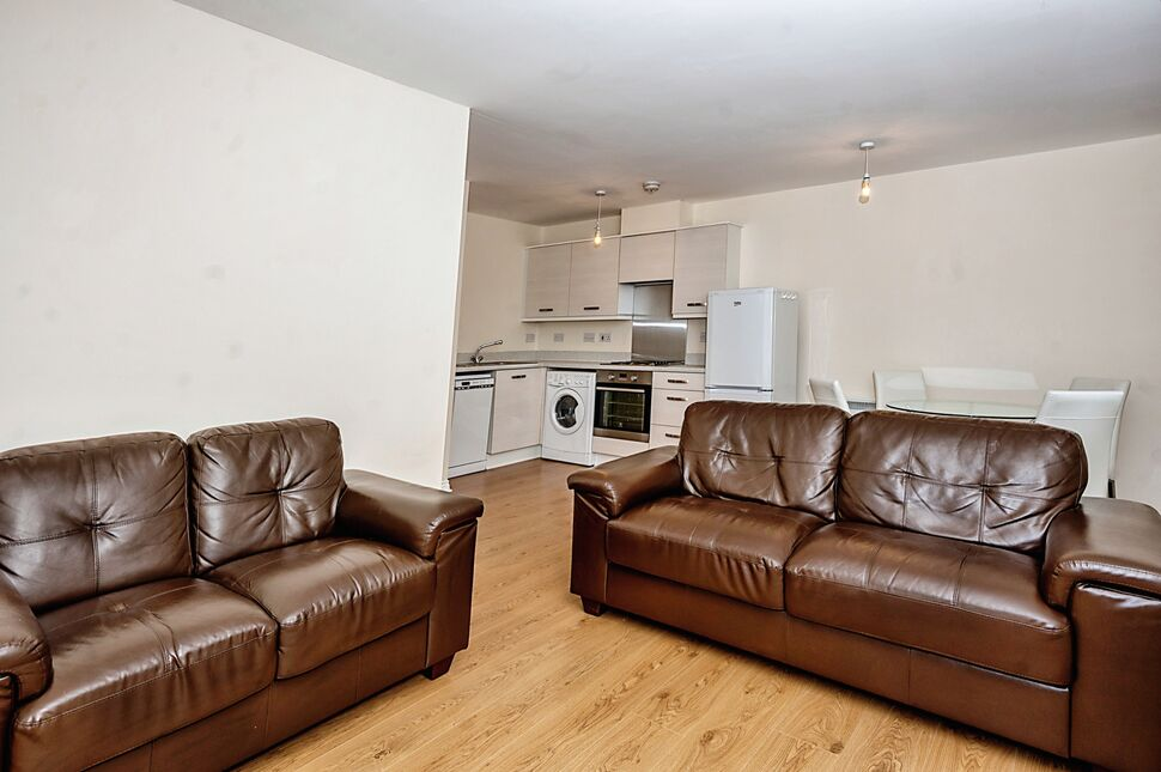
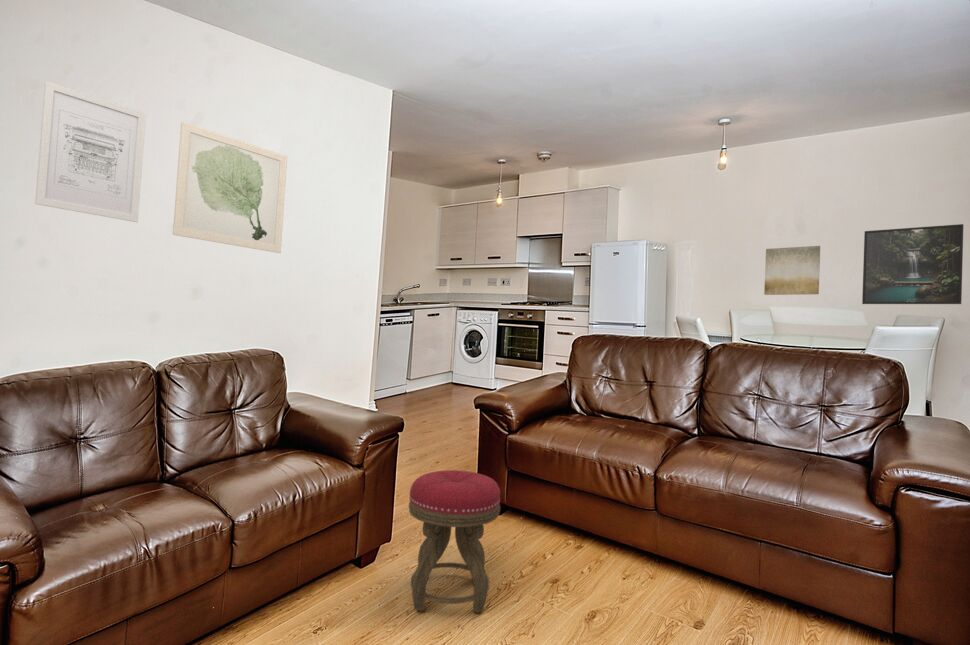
+ wall art (234, 192)
+ stool (450, 535)
+ wall art (94, 155)
+ wall art (791, 271)
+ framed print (910, 265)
